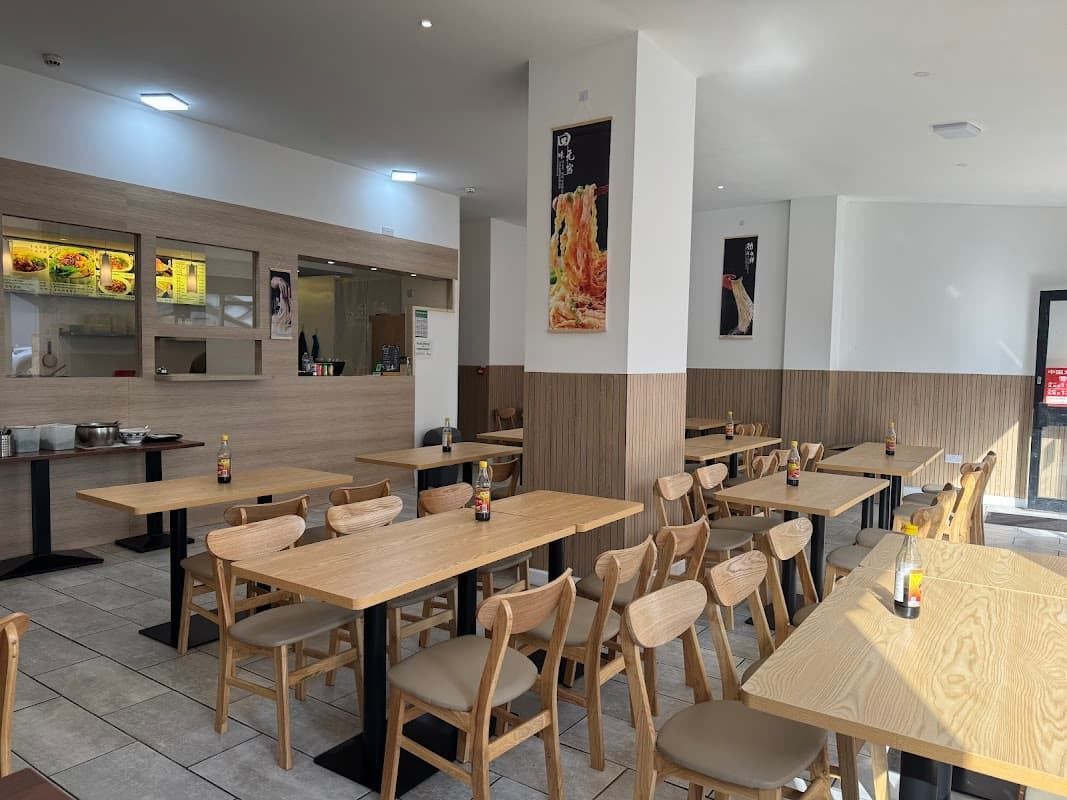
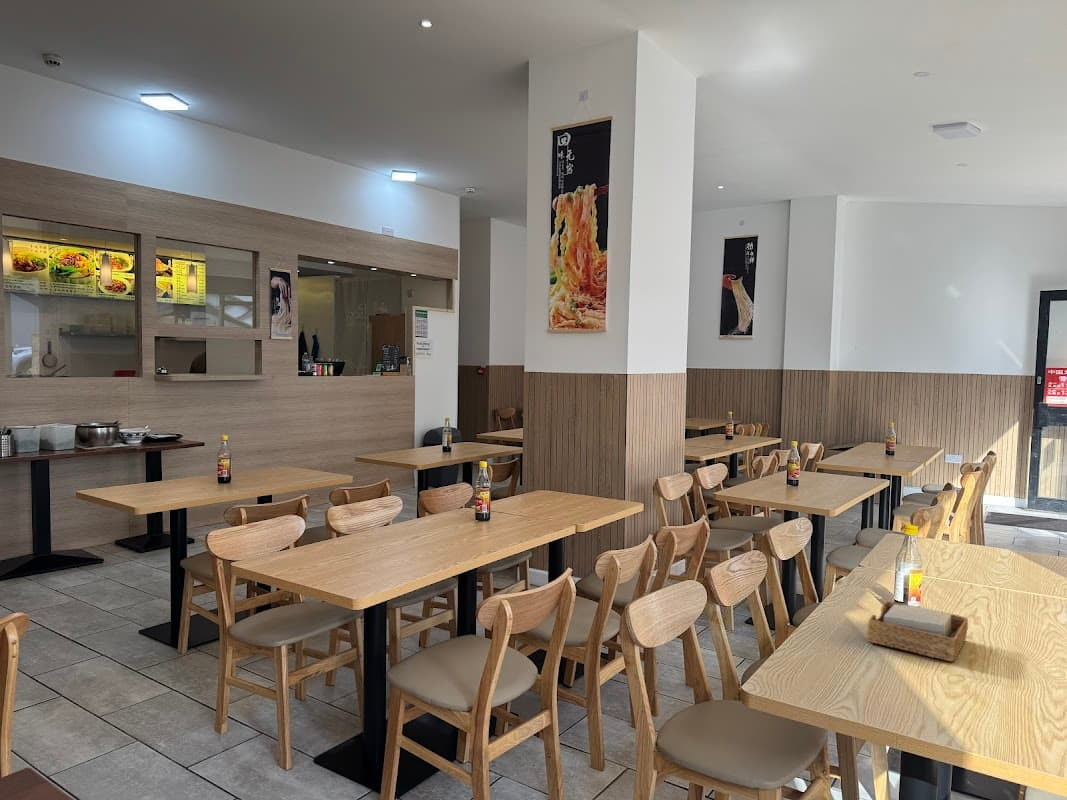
+ napkin holder (918, 626)
